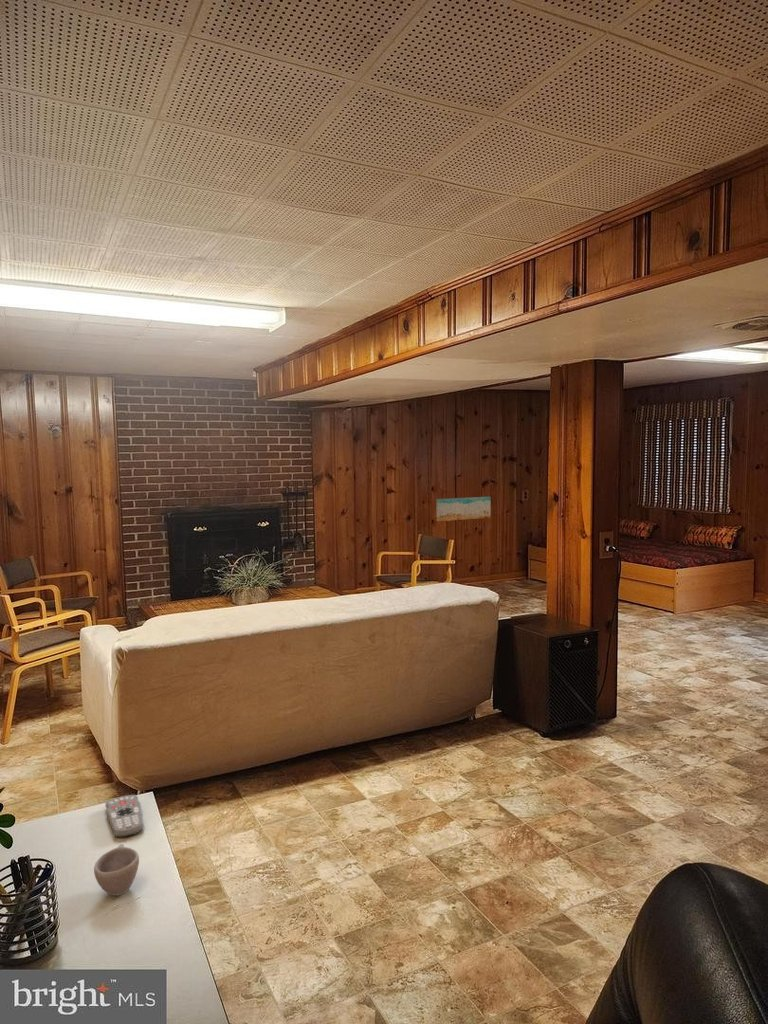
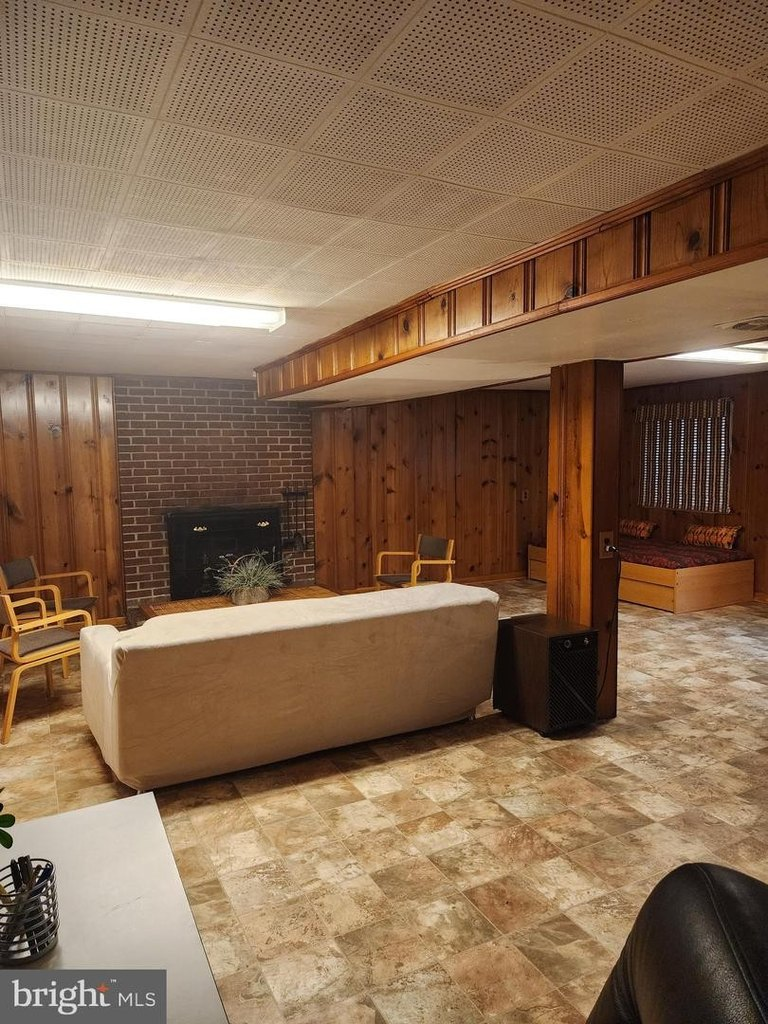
- cup (117, 870)
- remote control (125, 815)
- wall art (463, 508)
